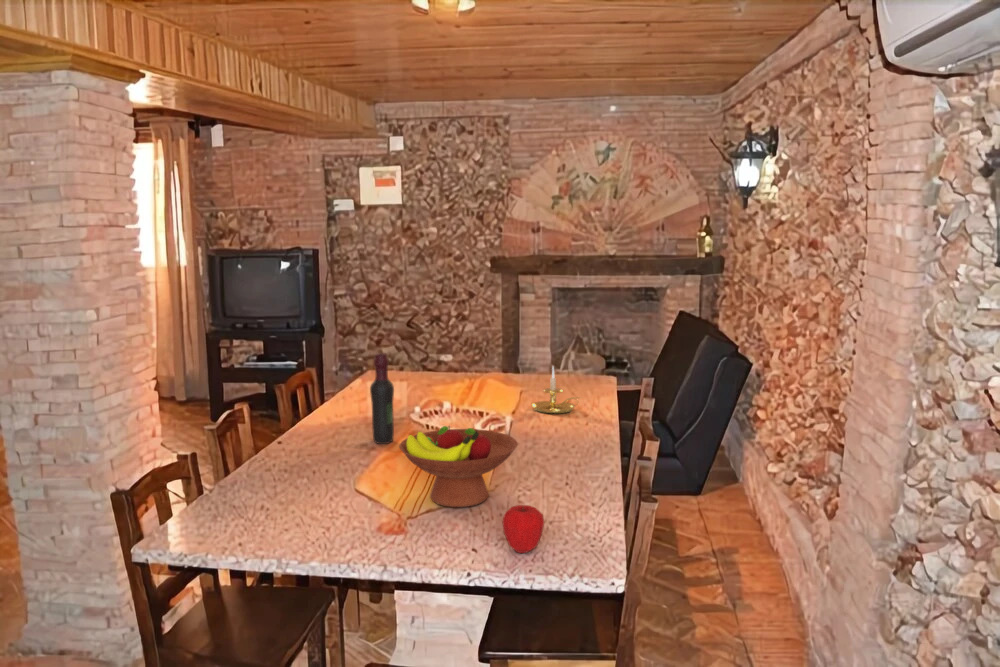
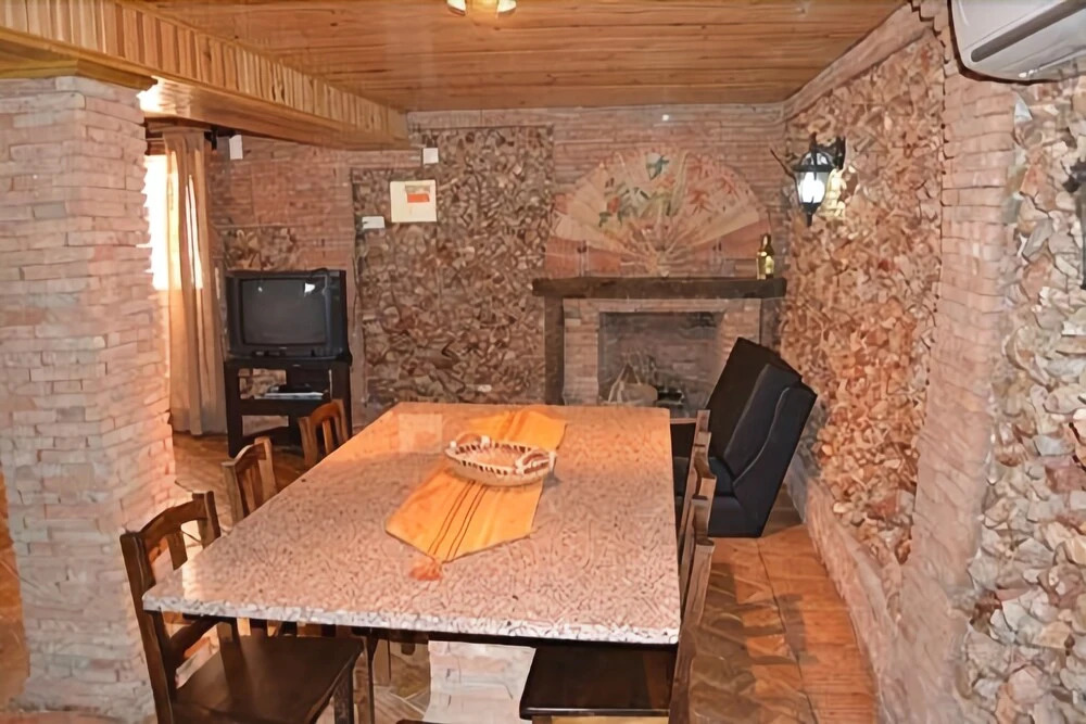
- wine bottle (382, 398)
- fruit bowl (459, 460)
- apple (523, 527)
- candle holder (556, 388)
